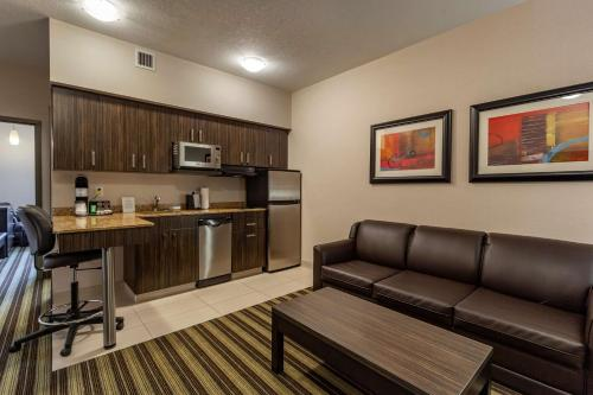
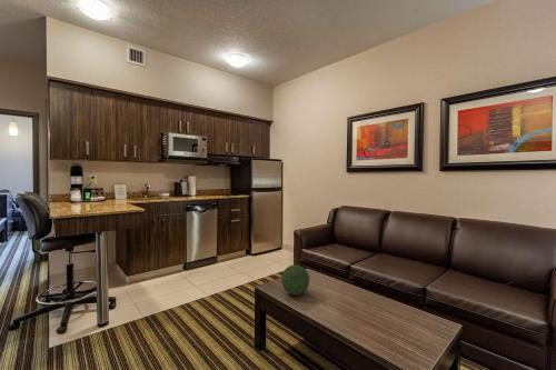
+ decorative orb (295, 279)
